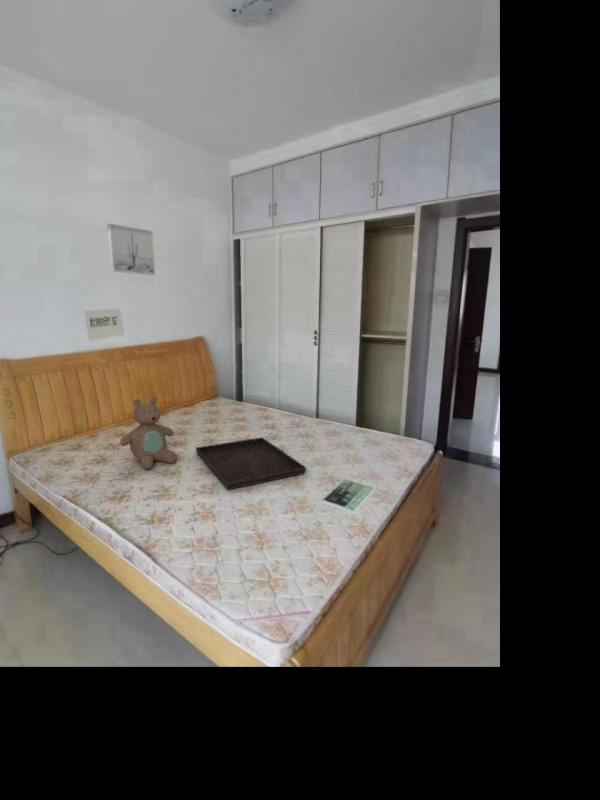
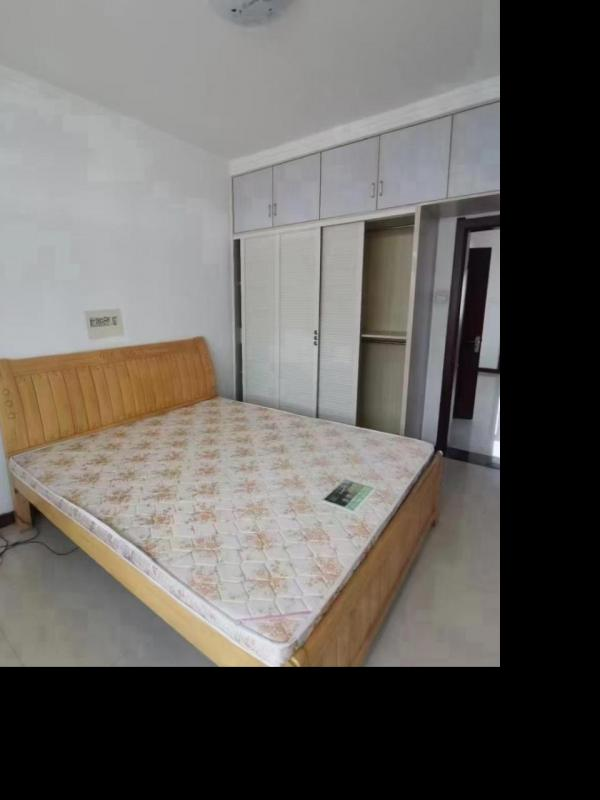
- wall art (132, 250)
- teddy bear (151, 431)
- serving tray (247, 459)
